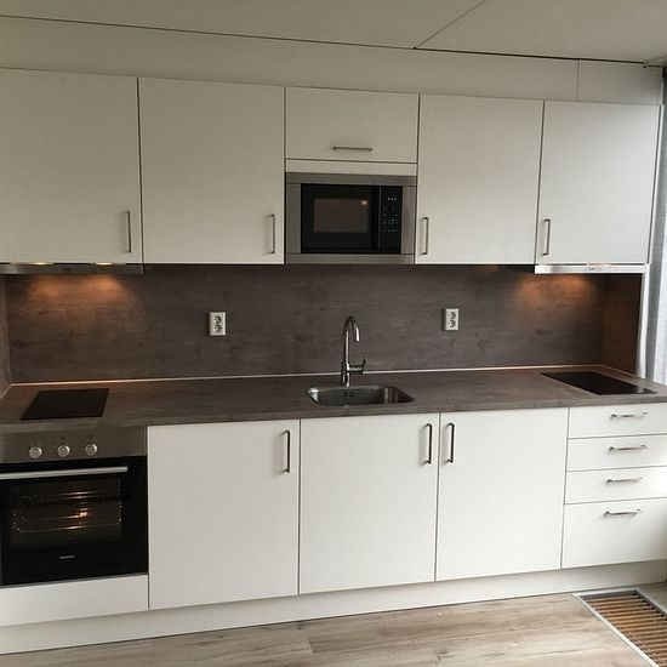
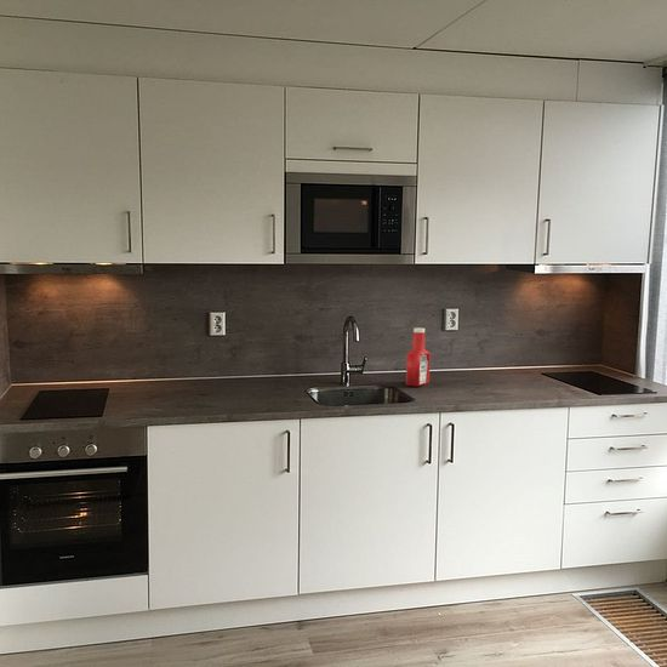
+ soap bottle (418, 355)
